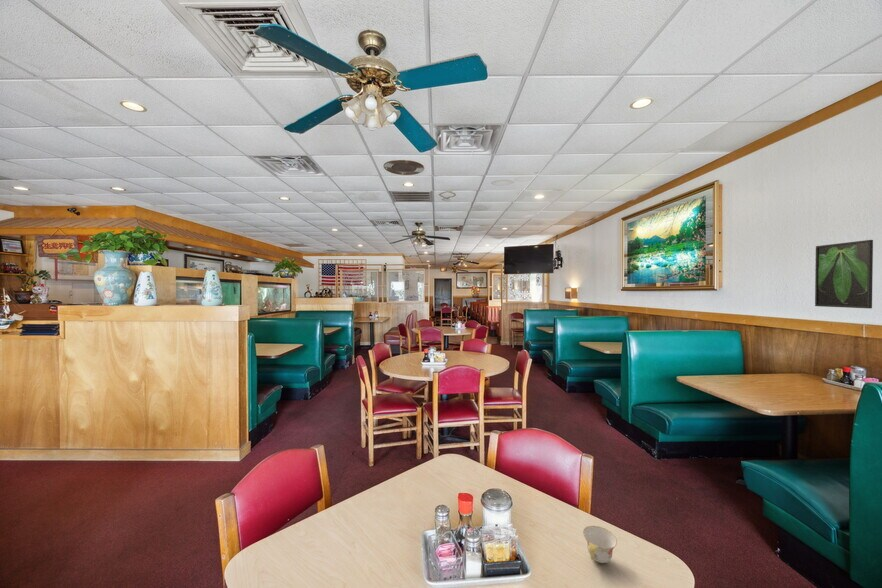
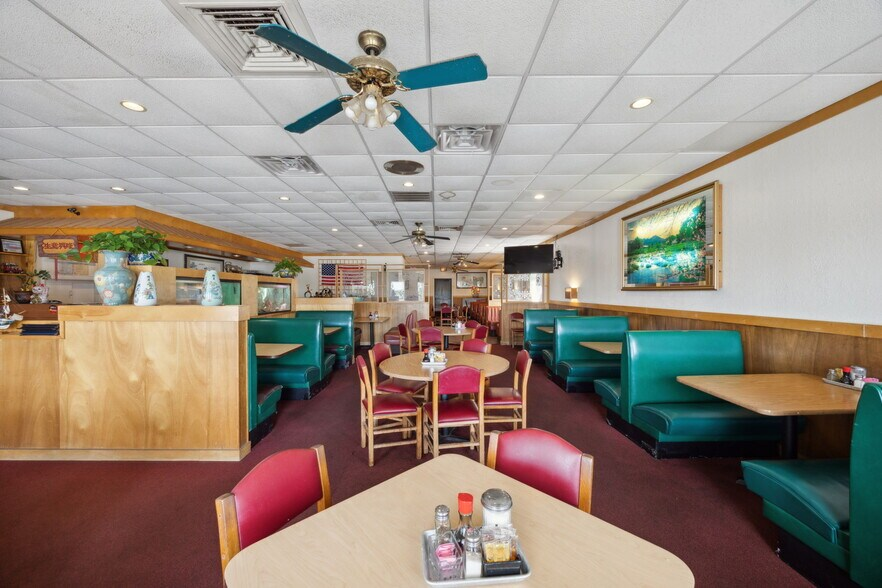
- teacup (598, 549)
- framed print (842, 275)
